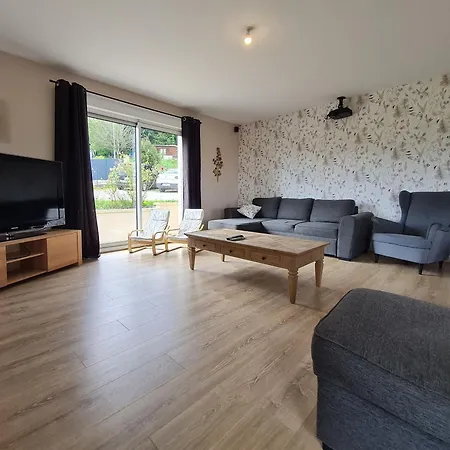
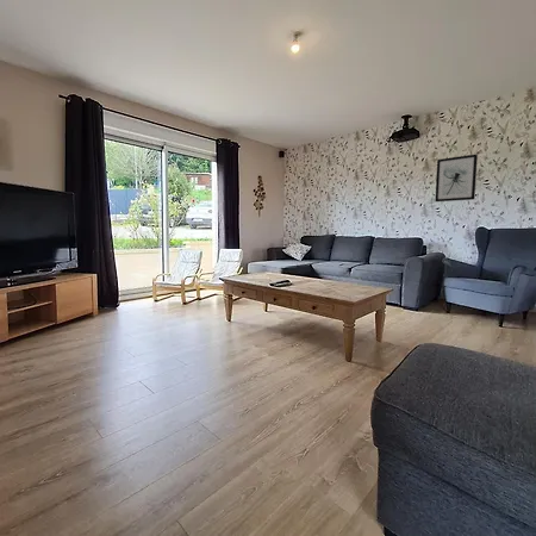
+ wall art (455, 179)
